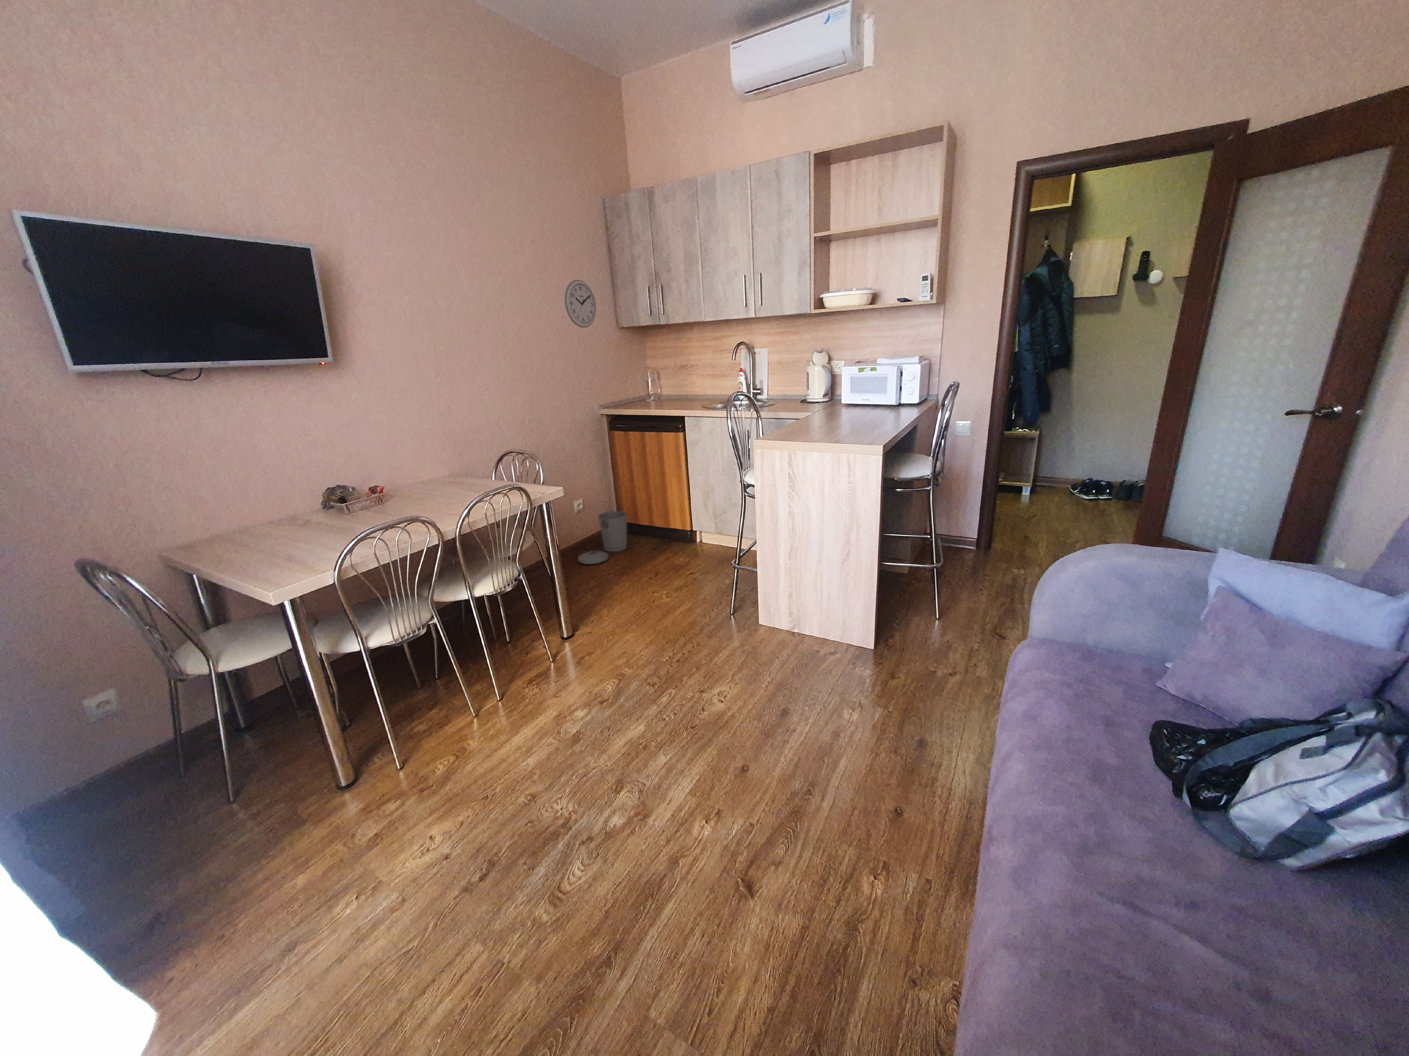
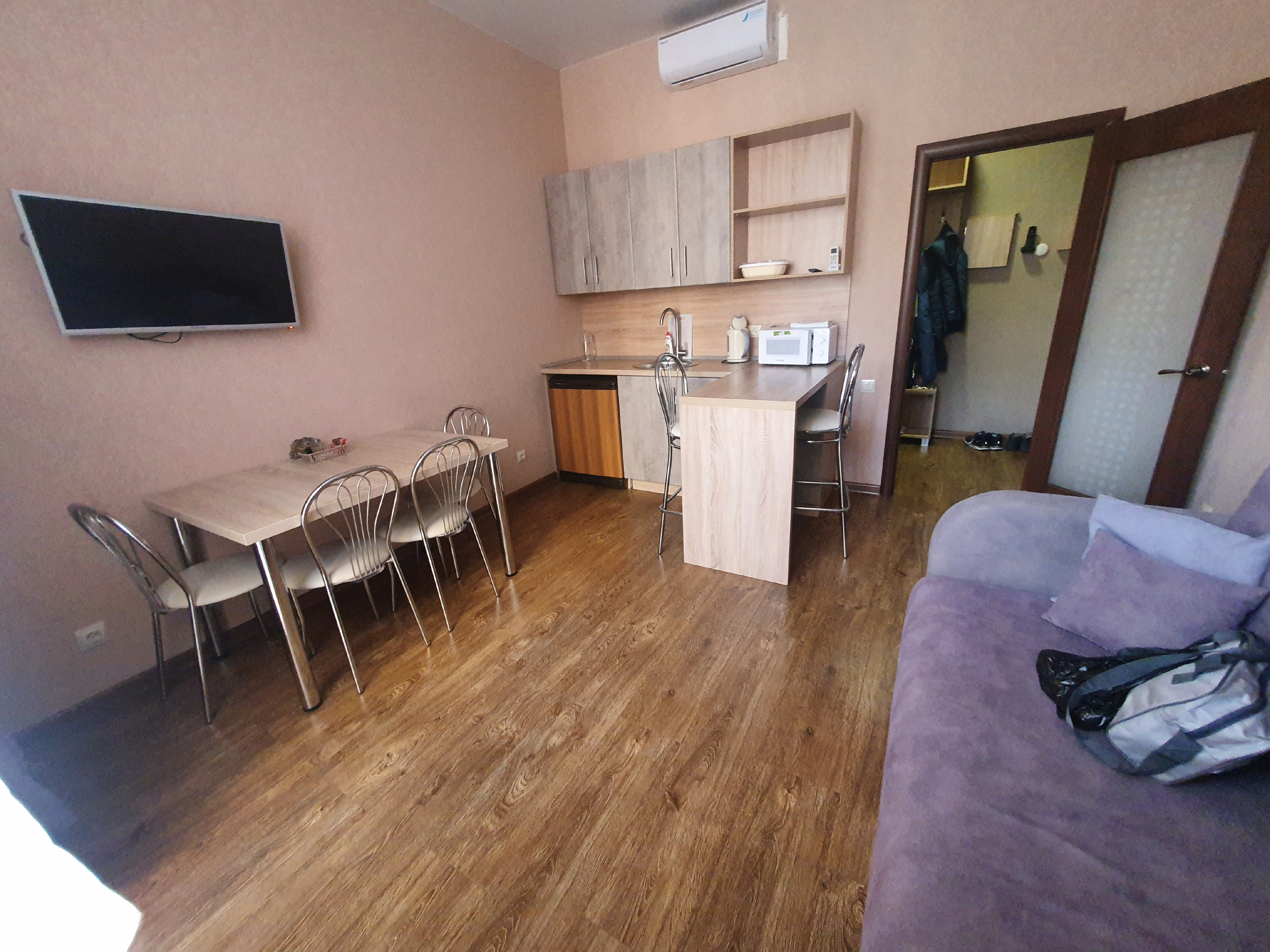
- wall clock (581, 304)
- trash can (604, 537)
